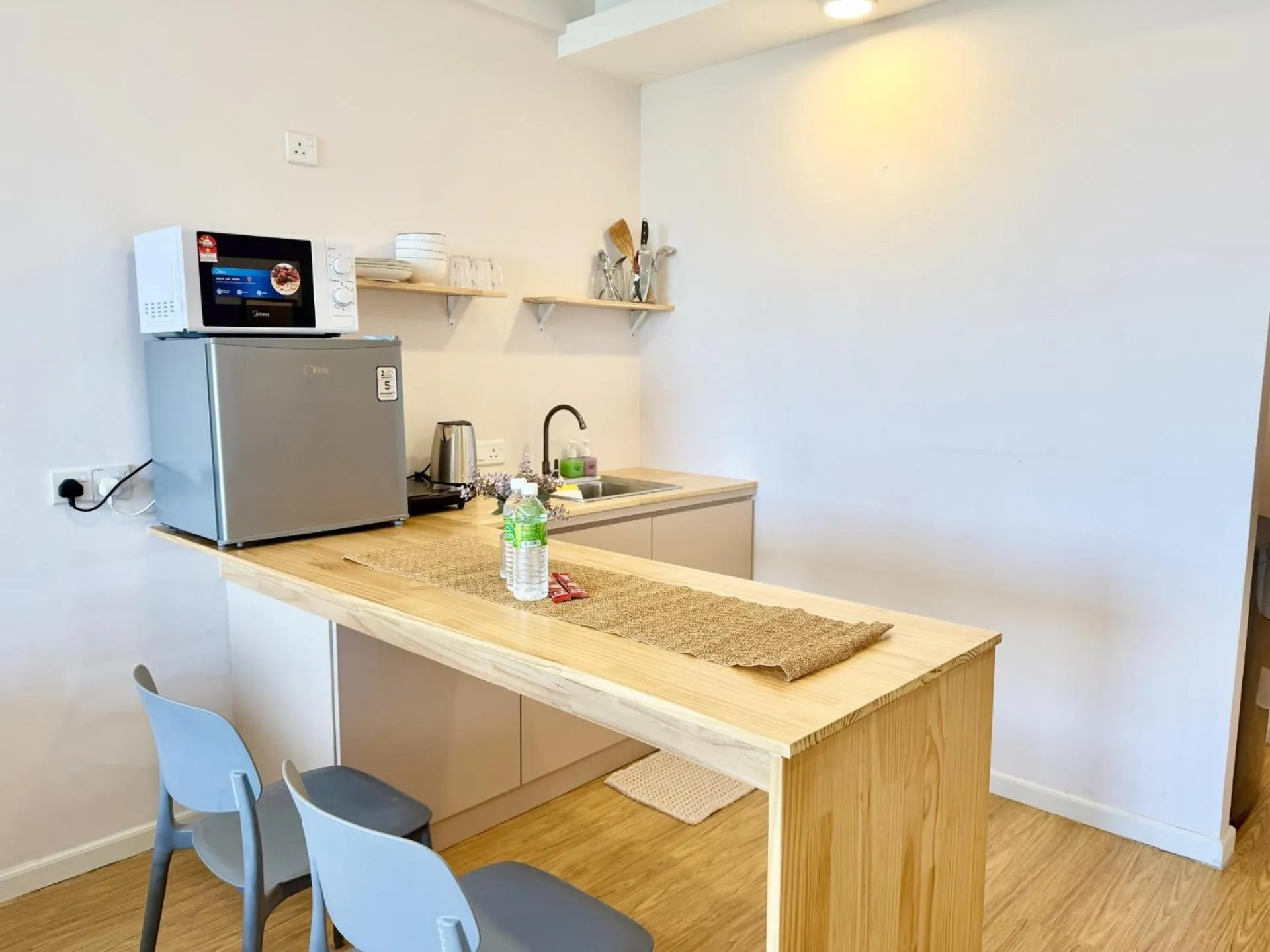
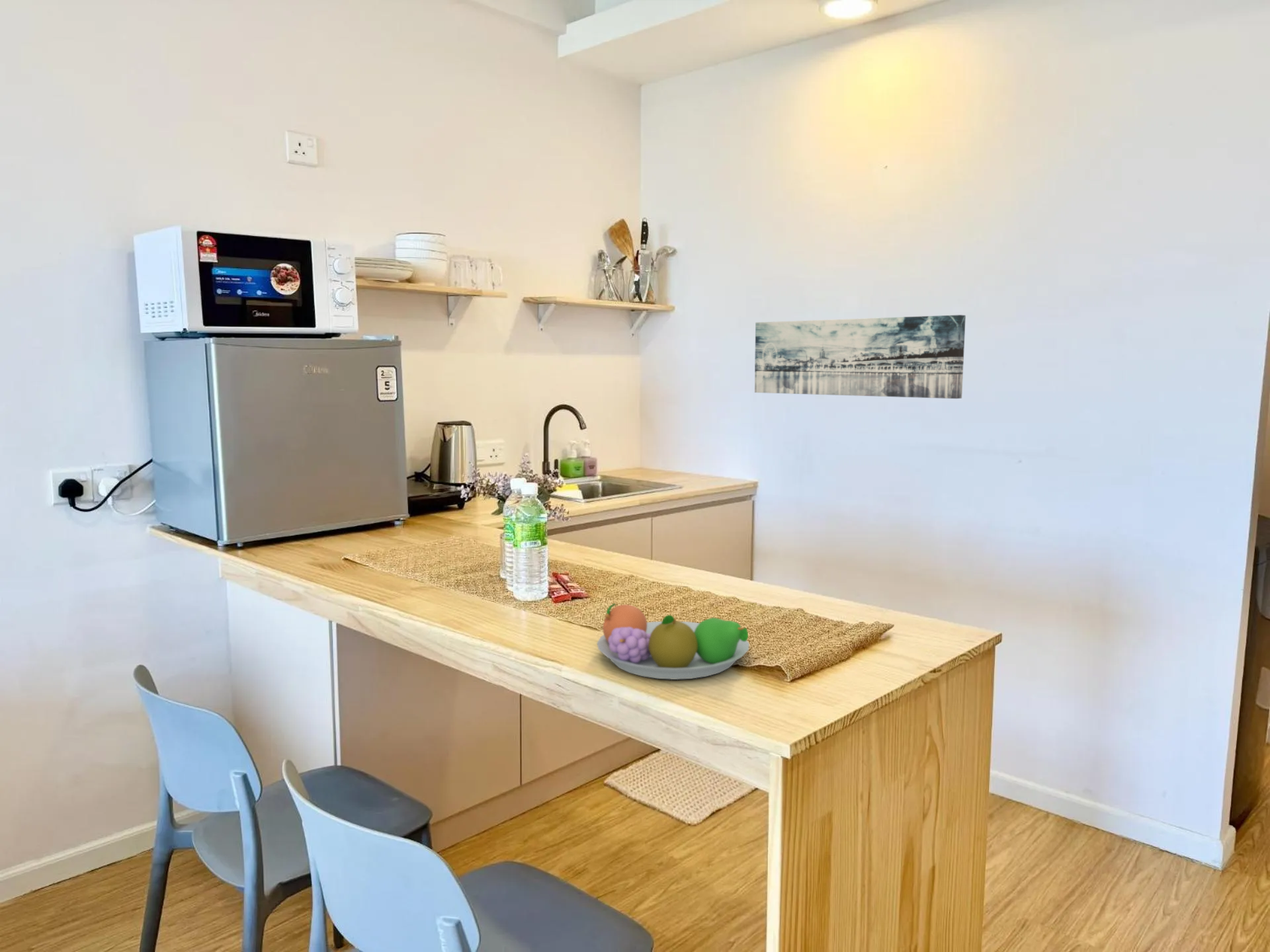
+ fruit bowl (676, 630)
+ wall art (851, 357)
